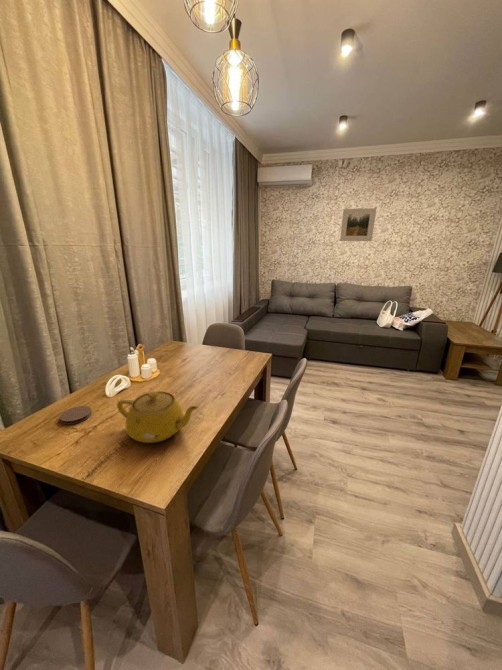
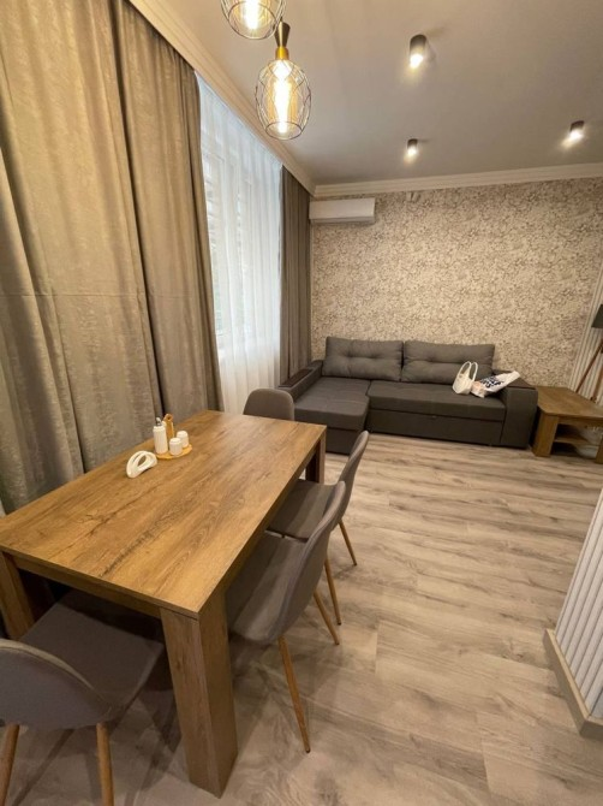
- coaster (76, 414)
- teapot (157, 412)
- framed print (357, 225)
